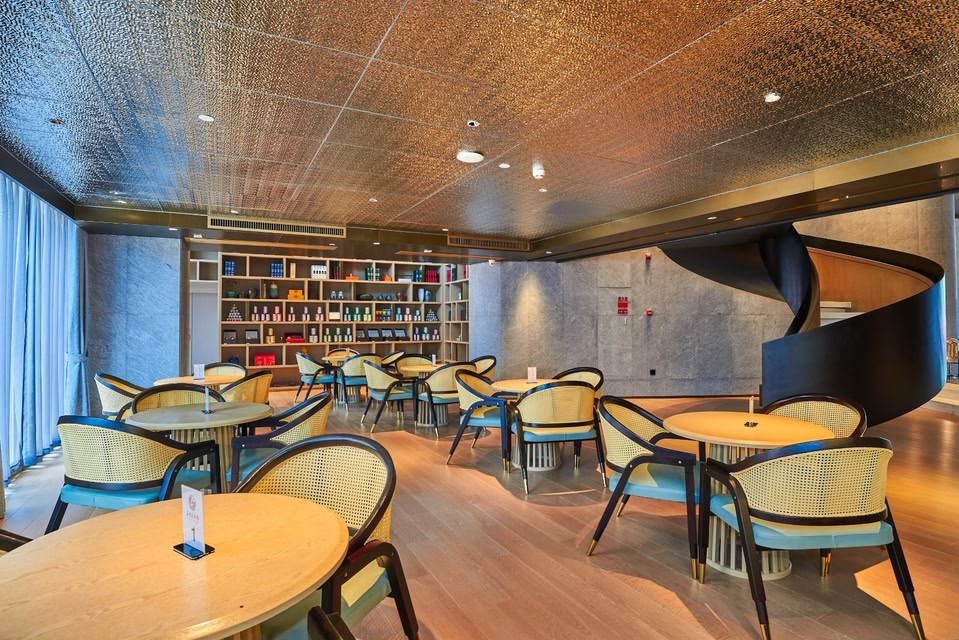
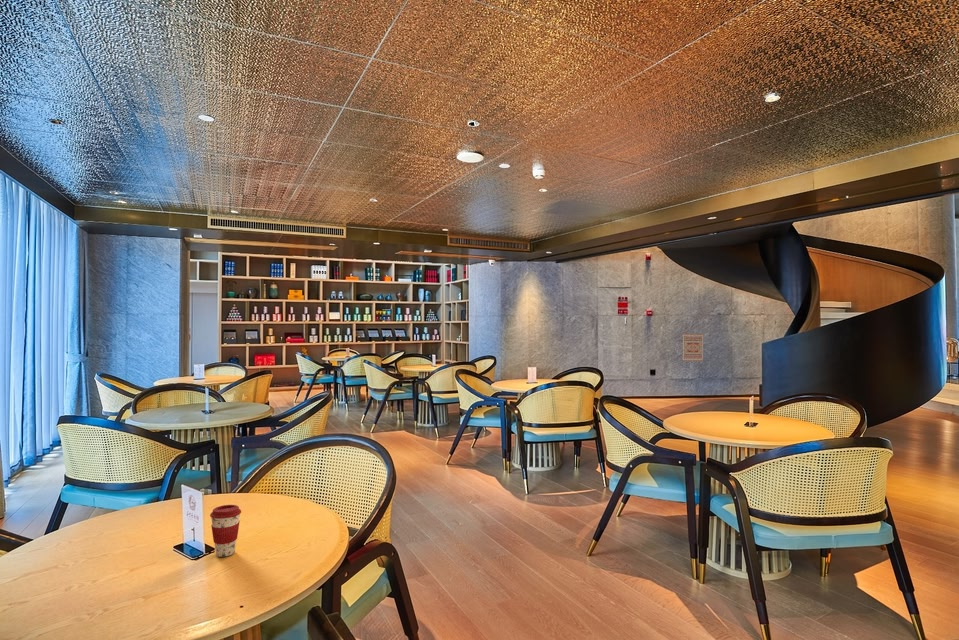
+ coffee cup (225, 530)
+ wall art (692, 347)
